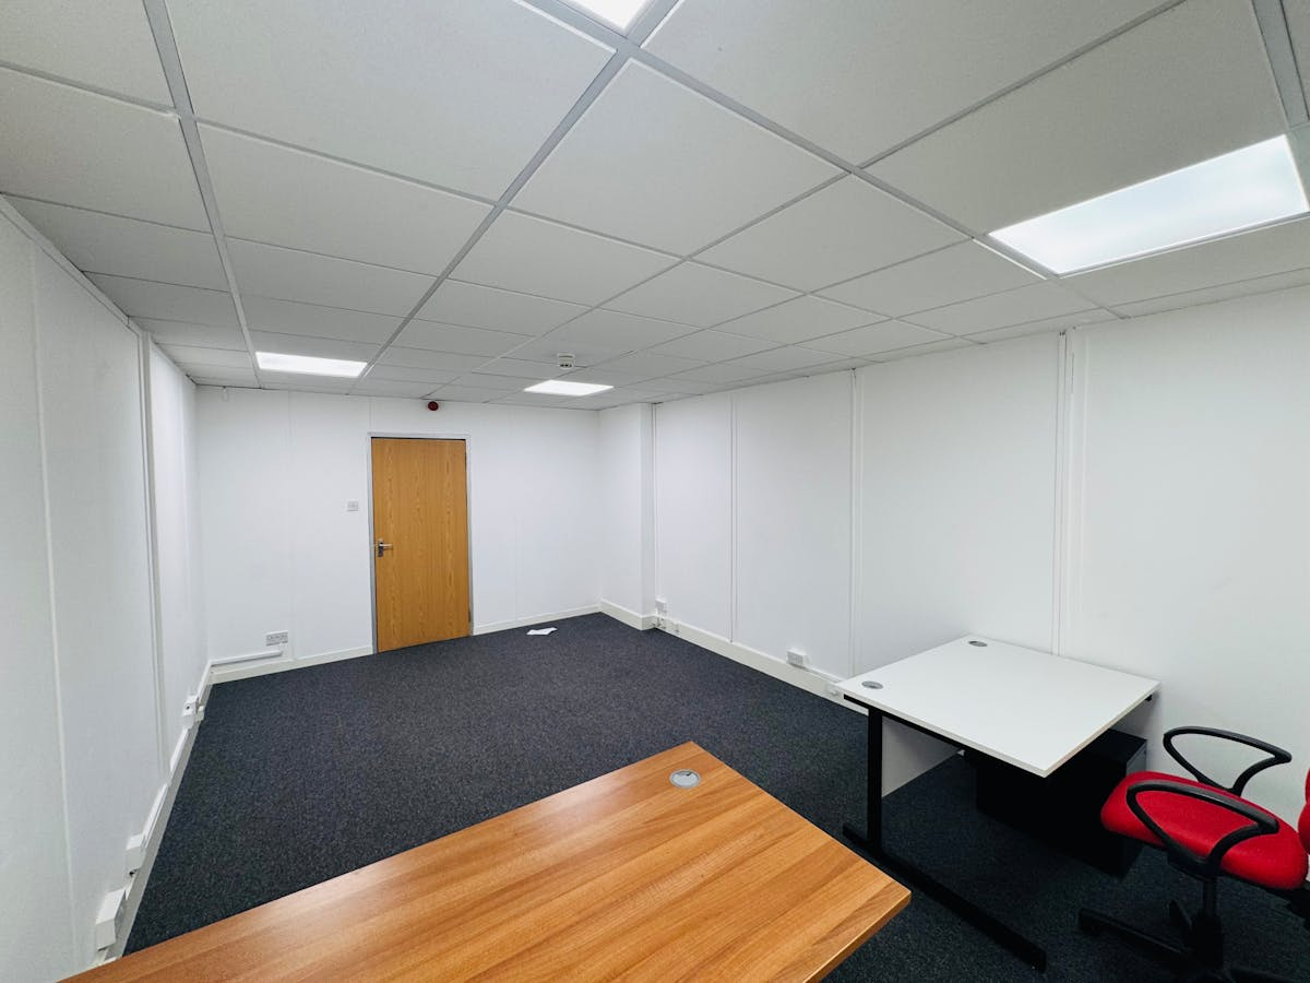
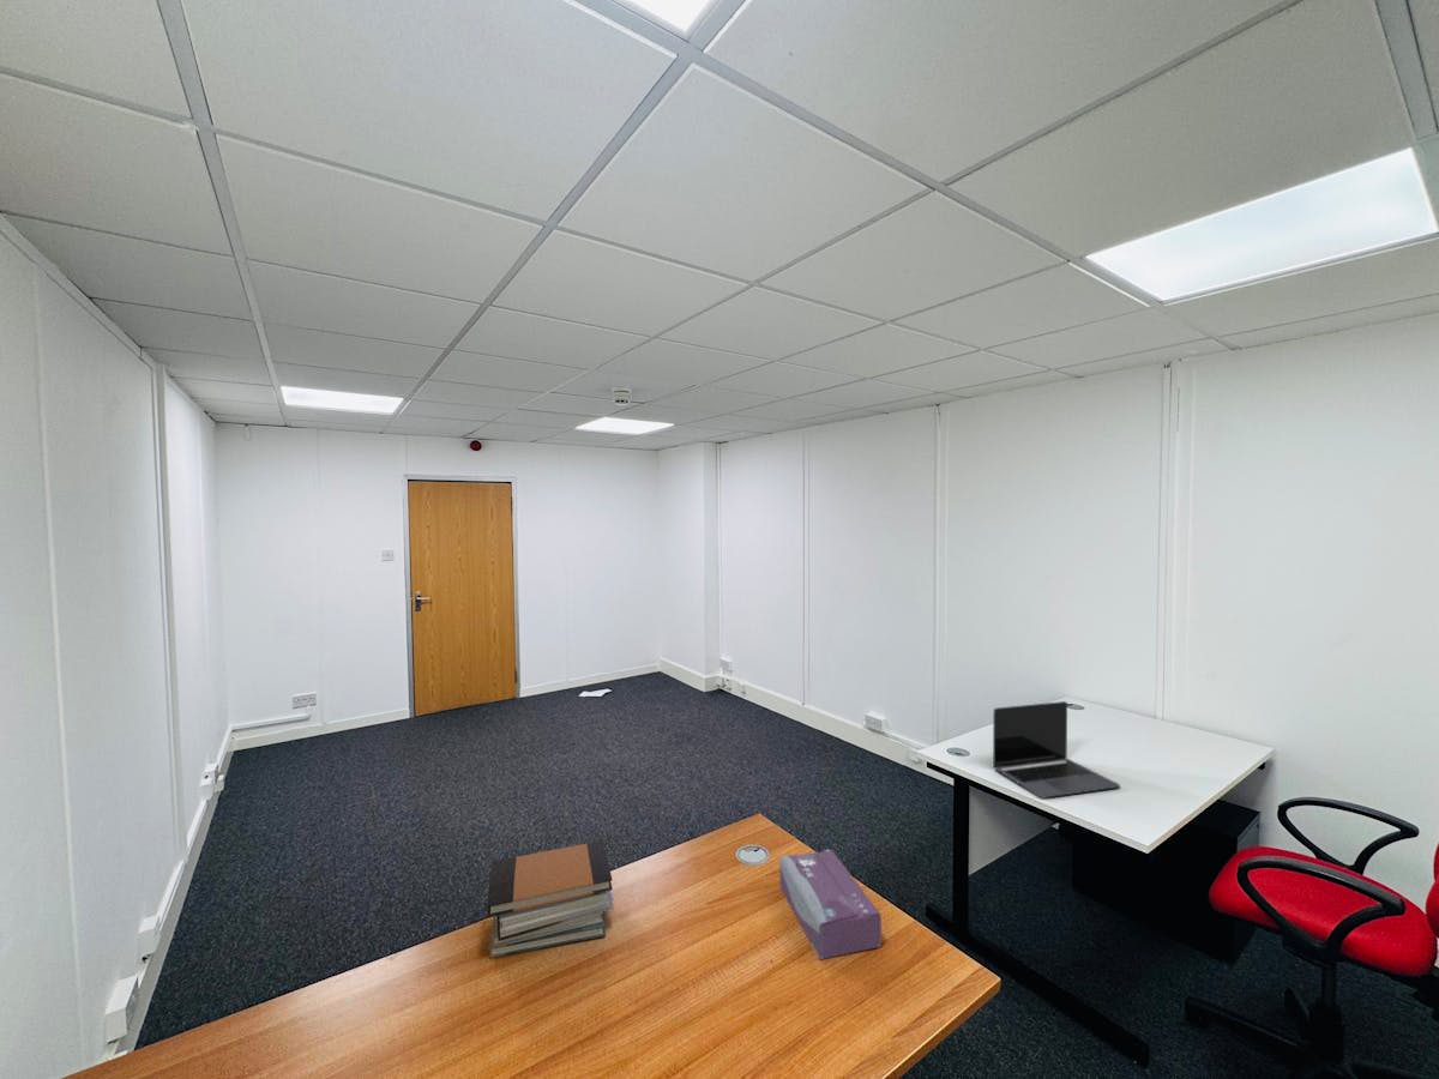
+ laptop (1054, 746)
+ book stack (550, 896)
+ tissue box (826, 898)
